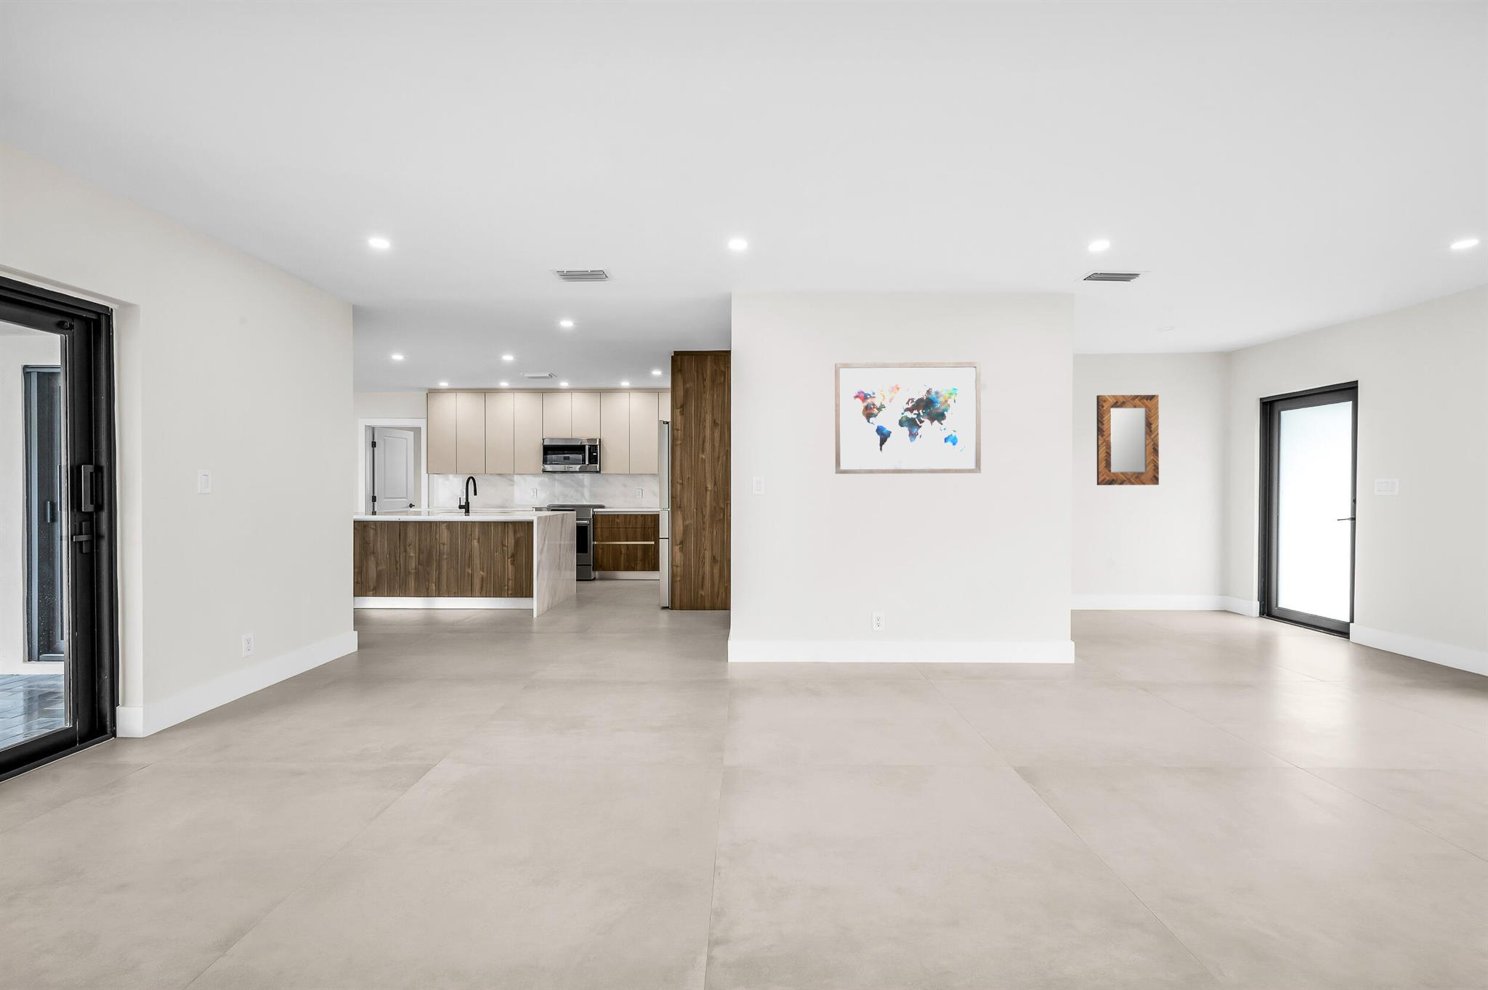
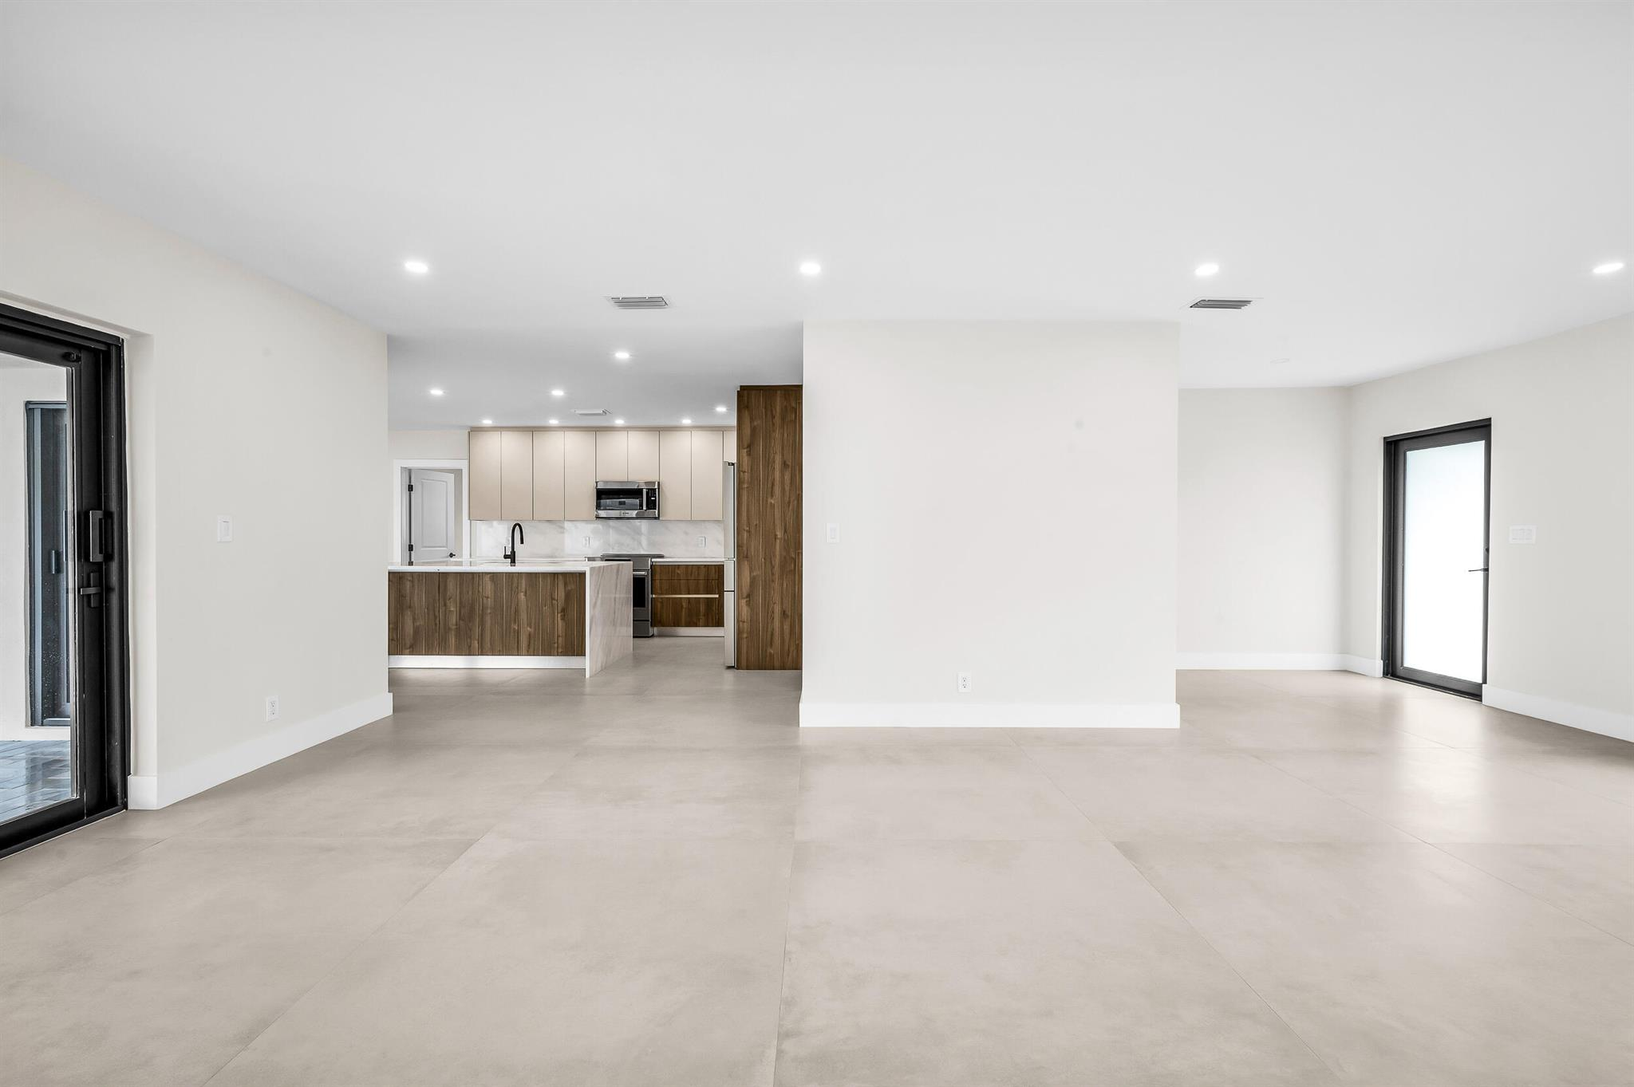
- wall art (907, 418)
- home mirror (1128, 440)
